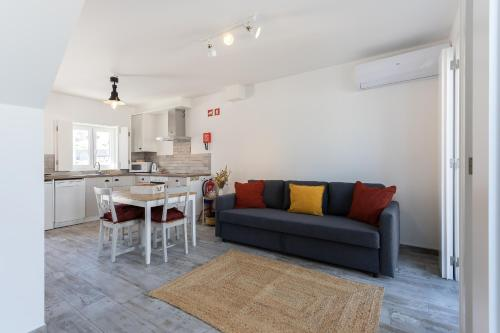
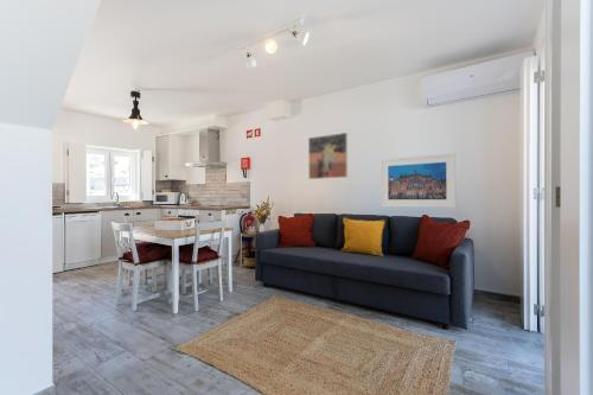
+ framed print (415, 181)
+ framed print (327, 157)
